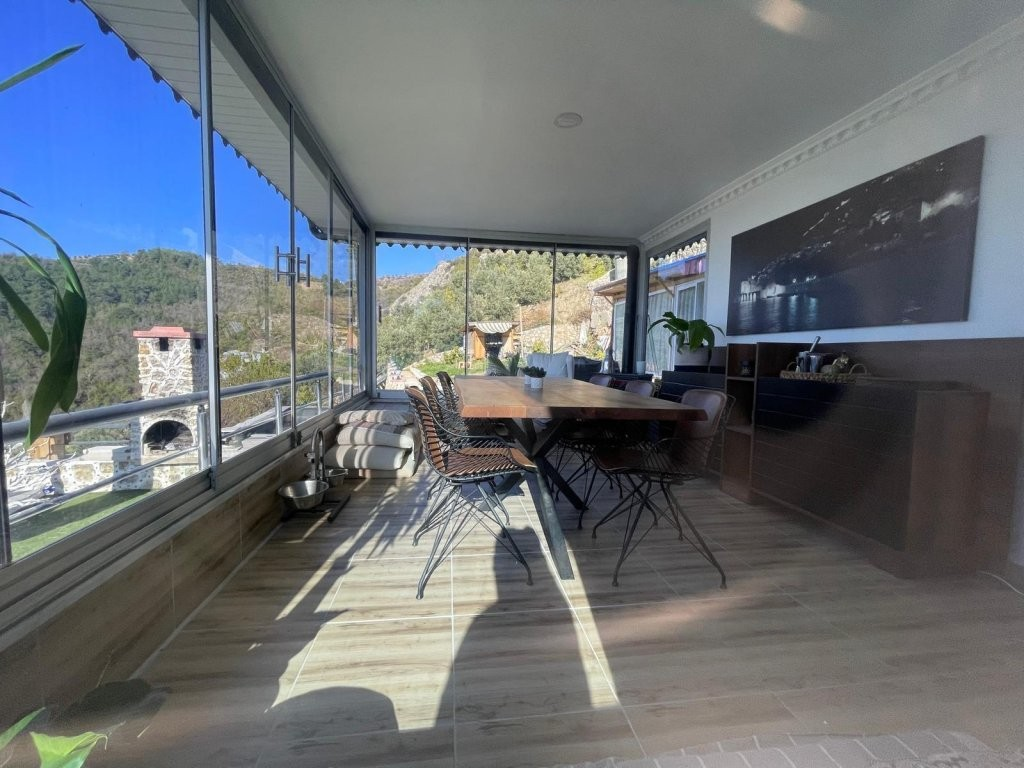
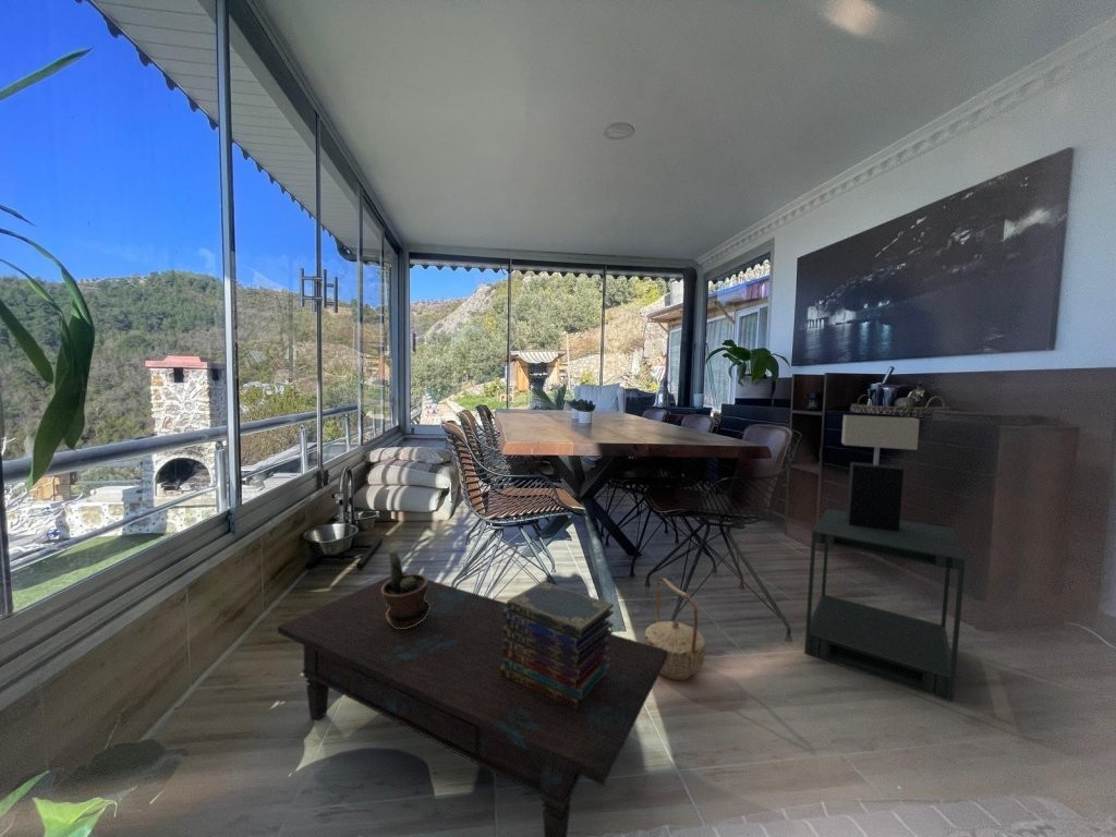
+ coffee table (465, 681)
+ side table (873, 607)
+ book stack (557, 638)
+ potted plant (407, 585)
+ table lamp (875, 471)
+ basket (675, 627)
